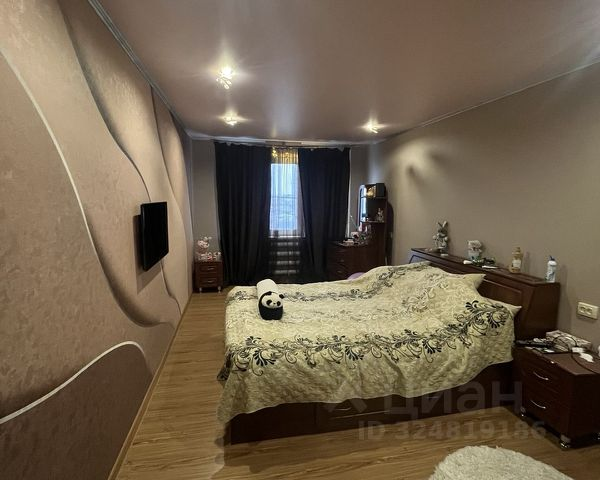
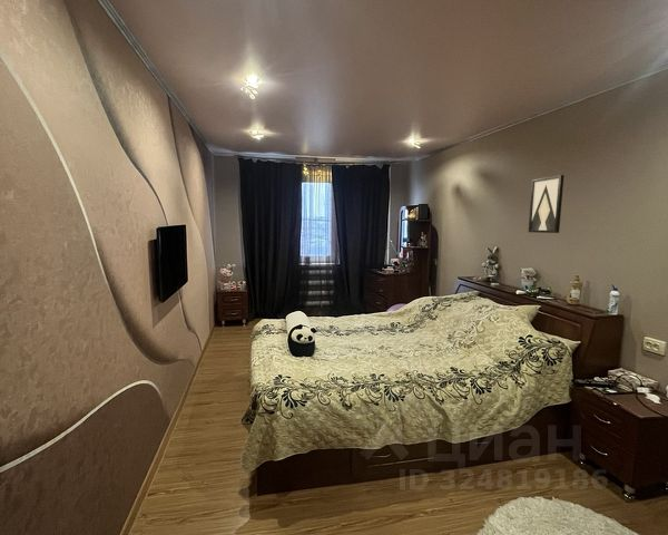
+ wall art (544, 205)
